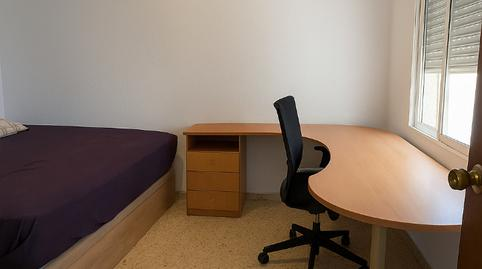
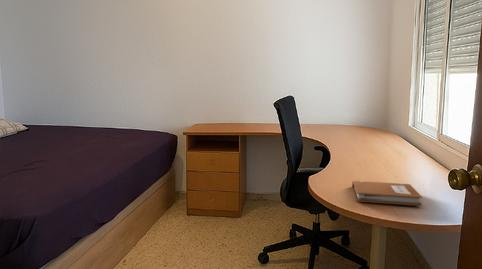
+ notebook (385, 191)
